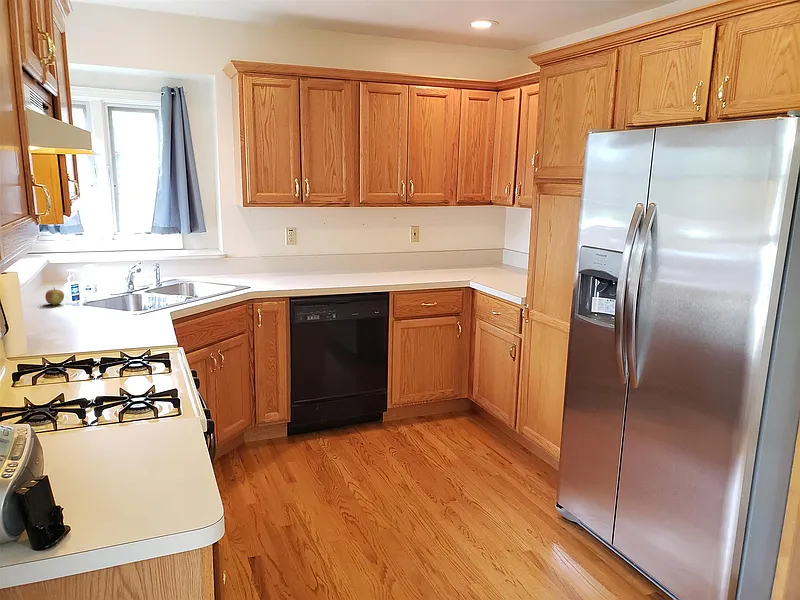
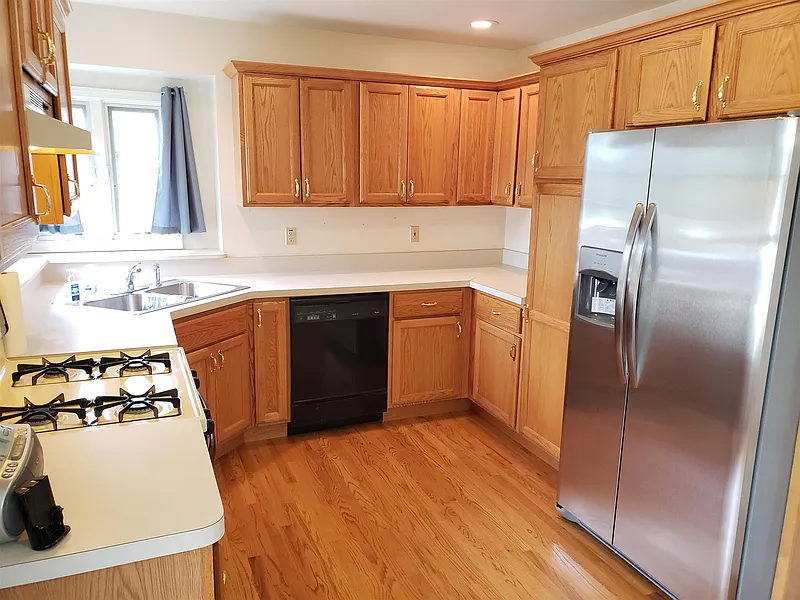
- apple (54, 295)
